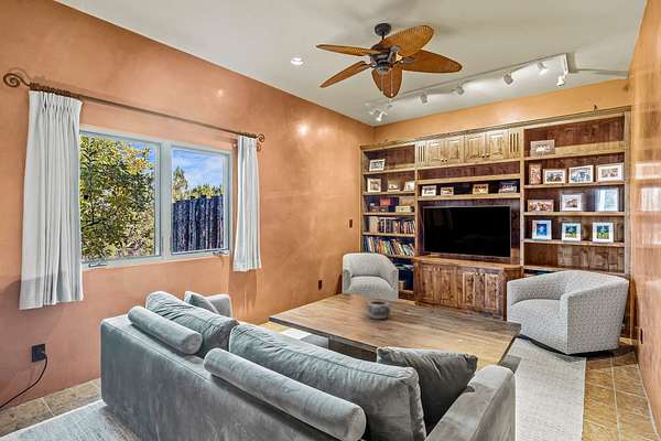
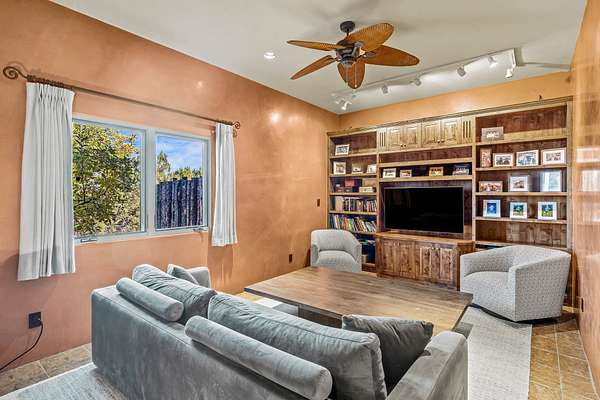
- decorative bowl (378, 310)
